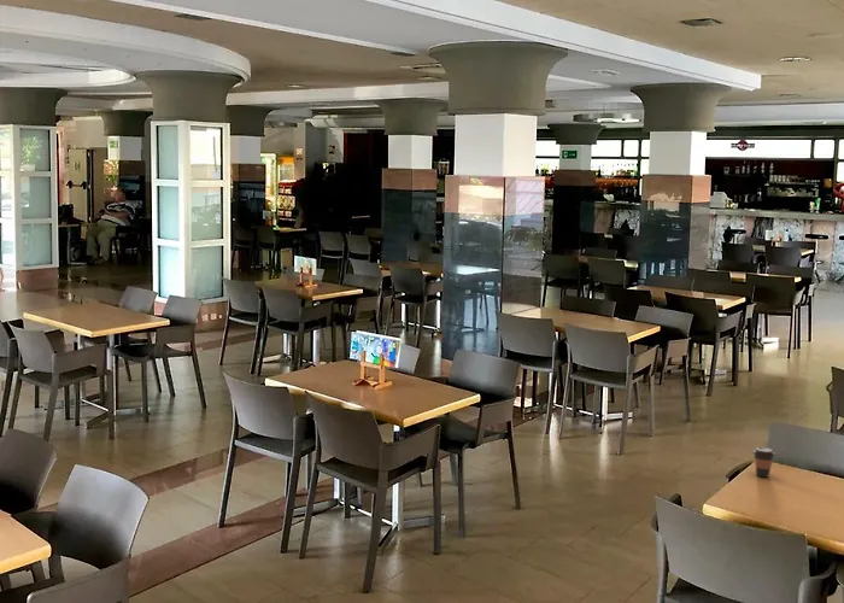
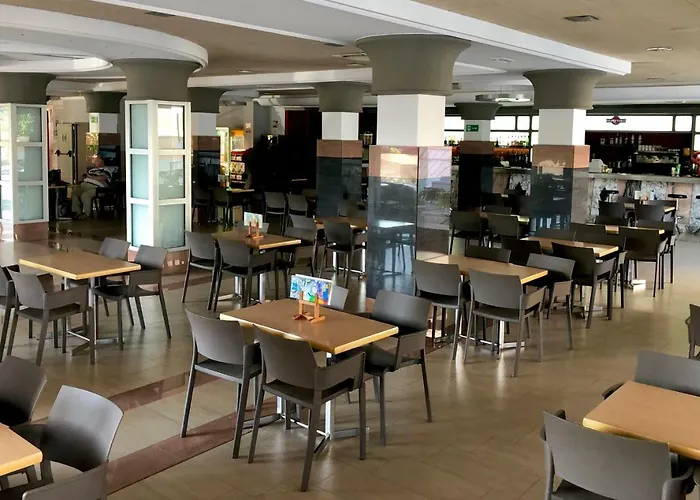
- coffee cup (763, 462)
